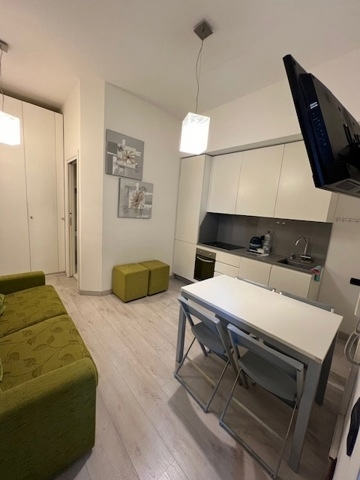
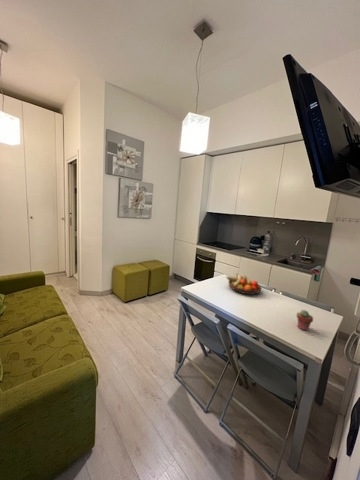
+ potted succulent (304, 319)
+ fruit bowl (244, 282)
